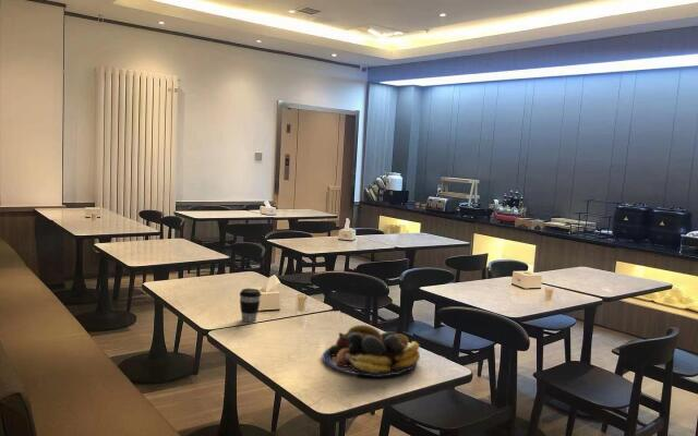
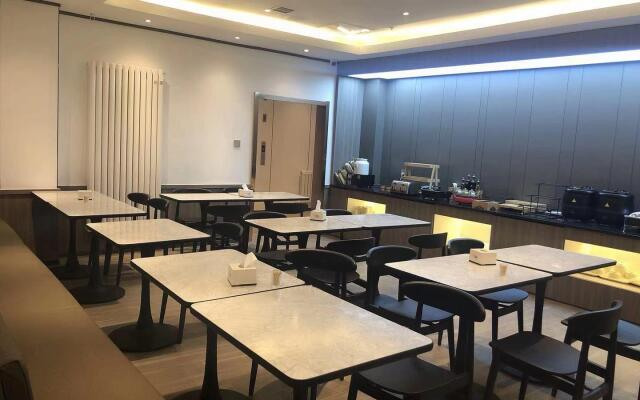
- coffee cup (250, 305)
- fruit bowl (370, 342)
